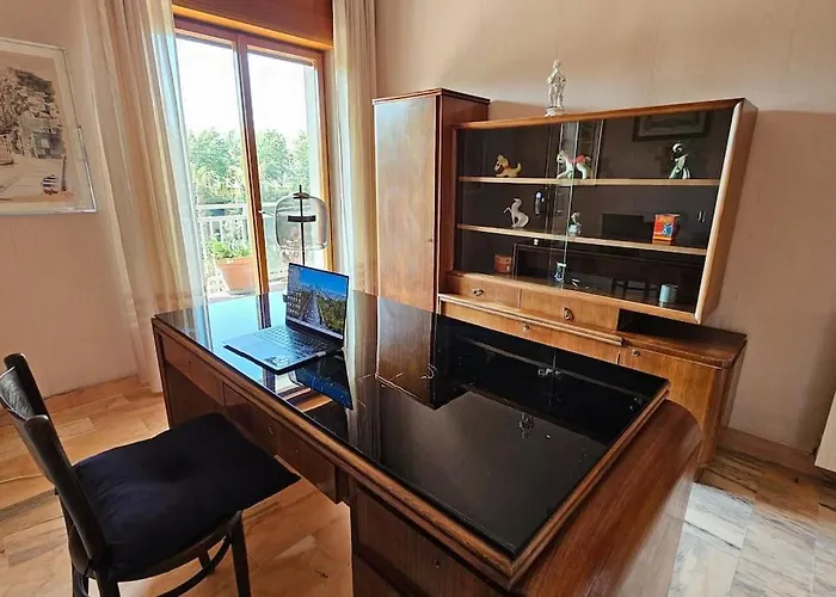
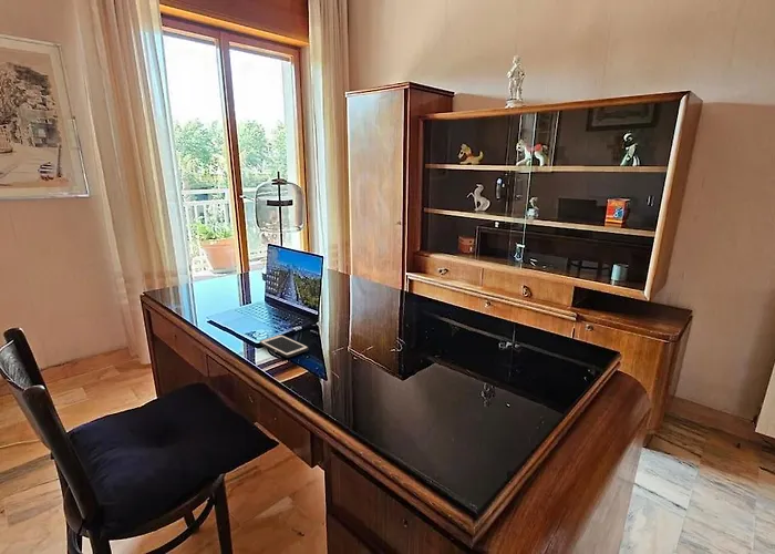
+ cell phone (283, 346)
